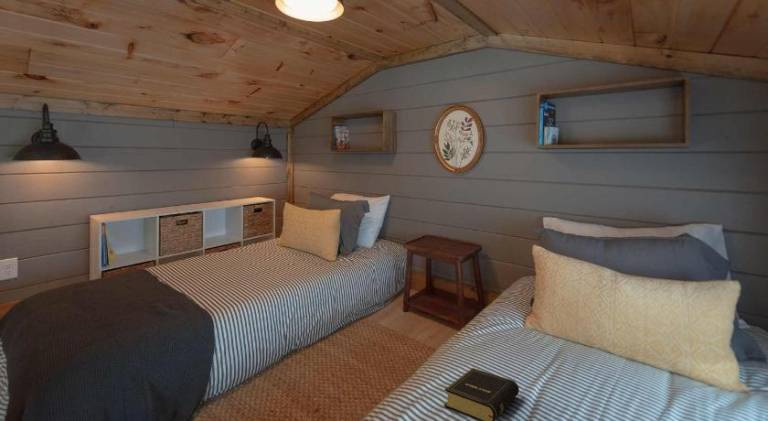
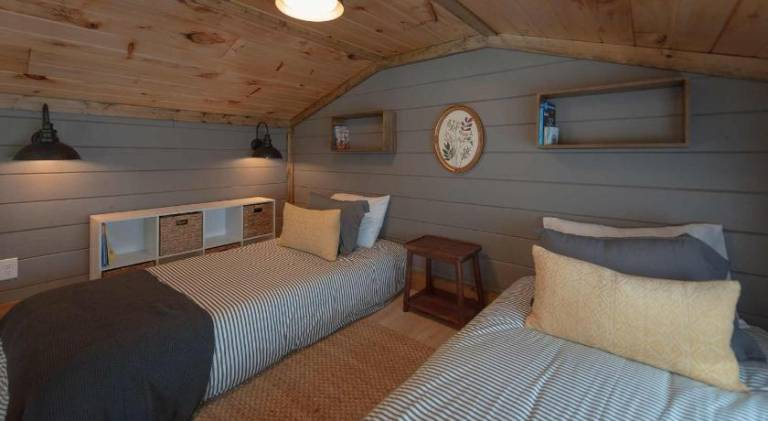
- book (483, 392)
